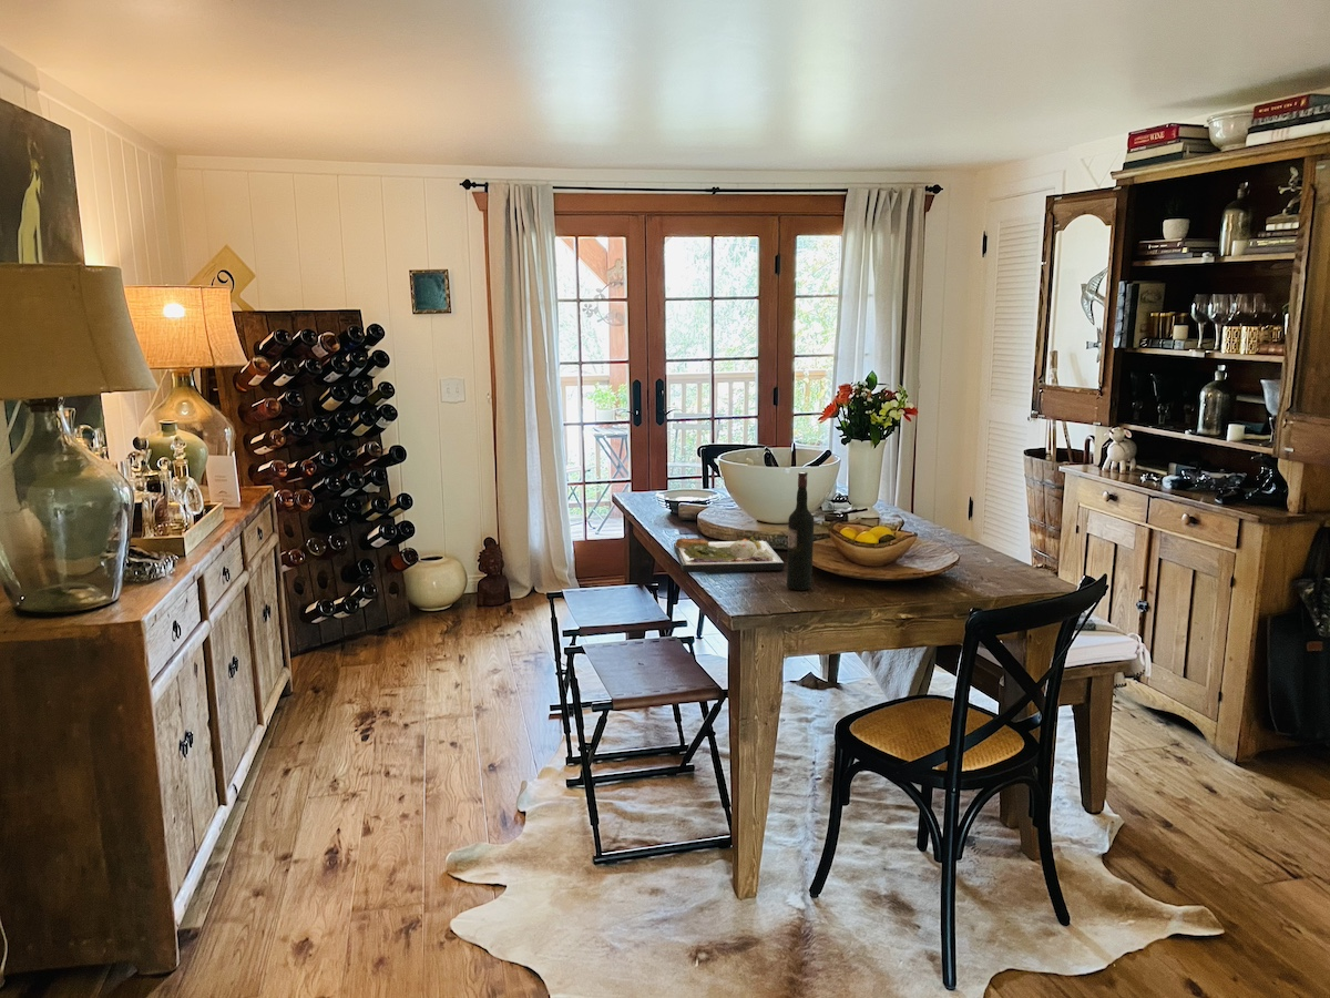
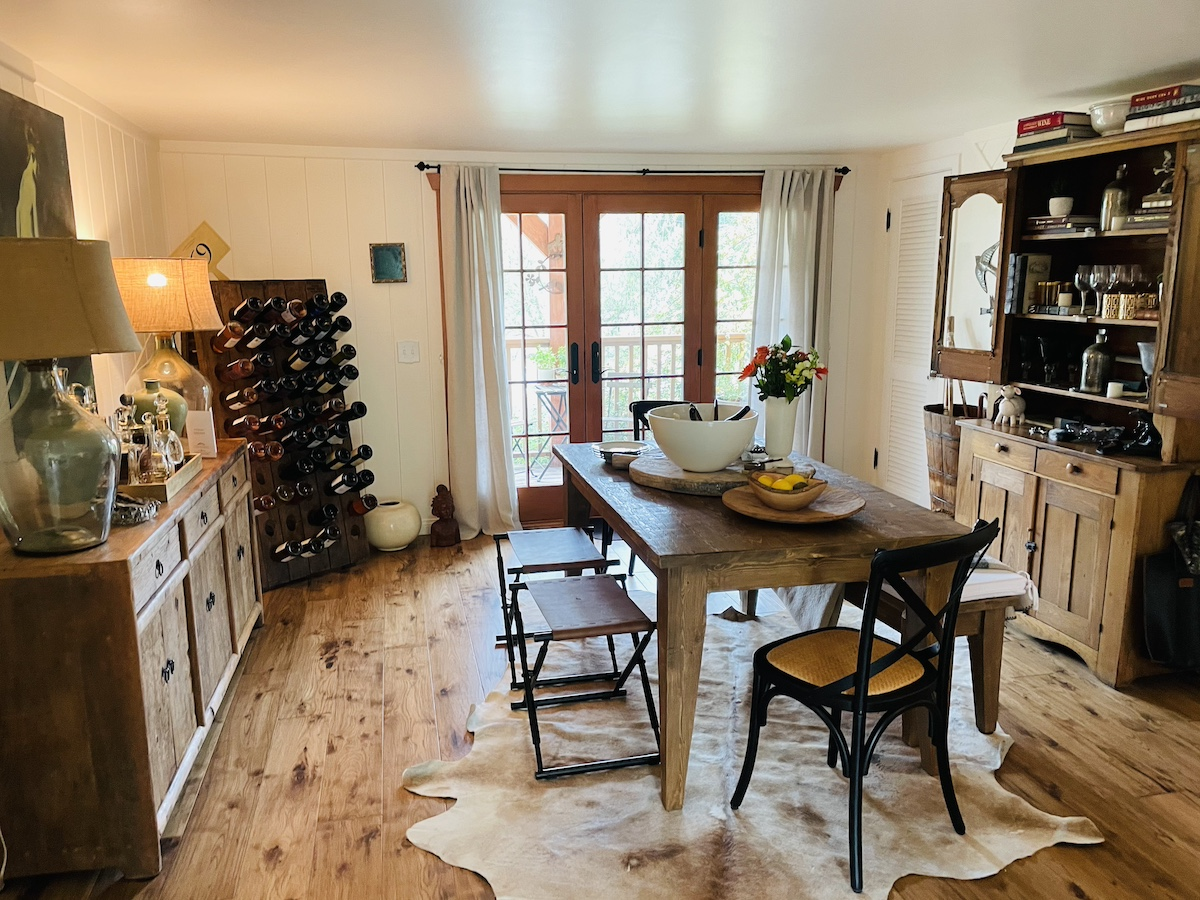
- wine bottle (800, 530)
- dinner plate (726, 550)
